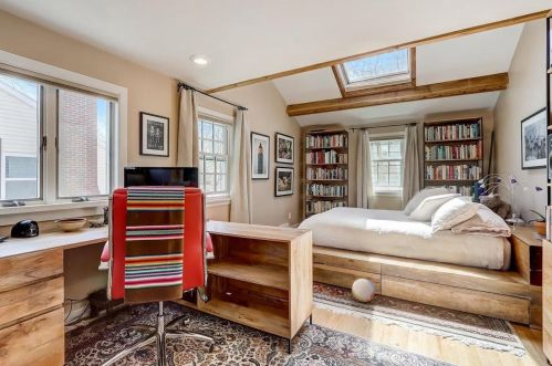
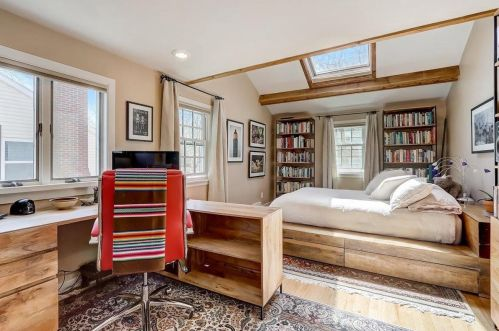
- ball (363, 290)
